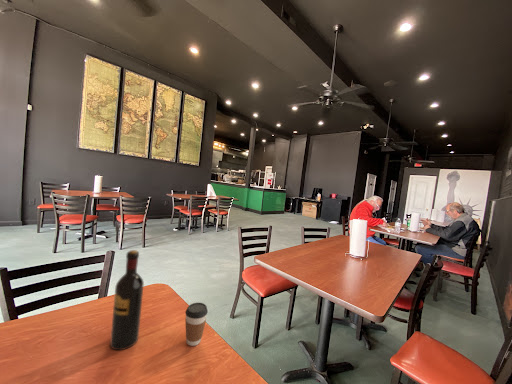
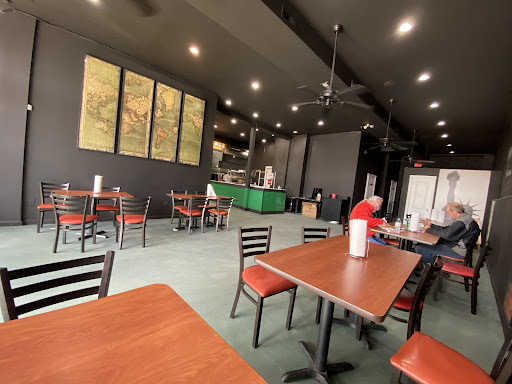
- wine bottle (128, 296)
- coffee cup (195, 324)
